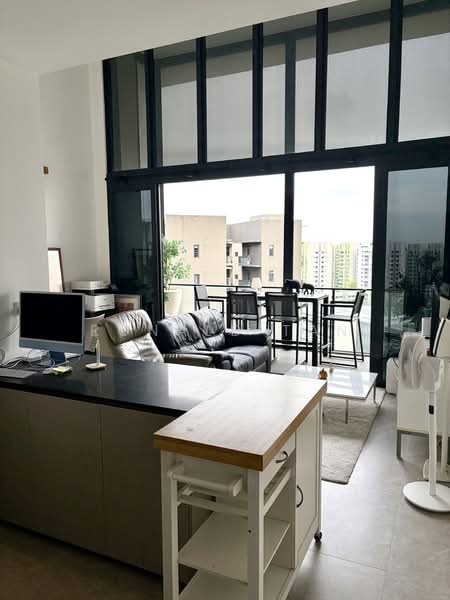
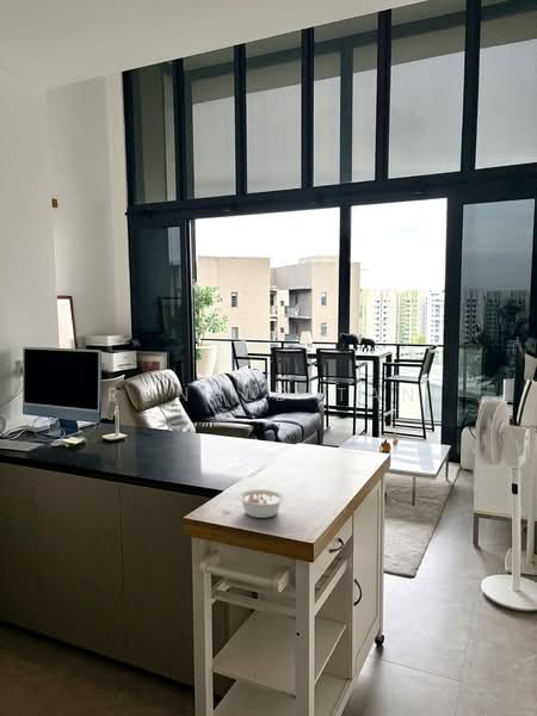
+ legume (263, 502)
